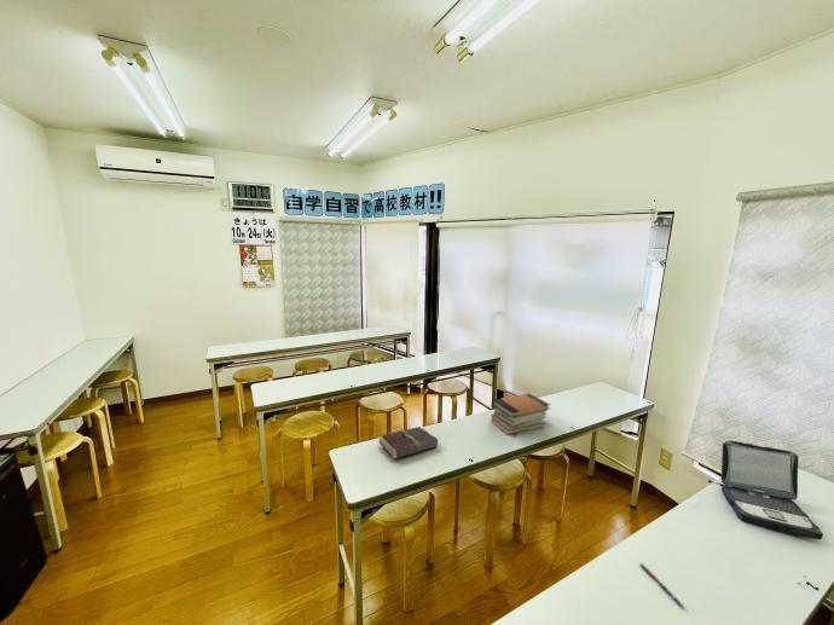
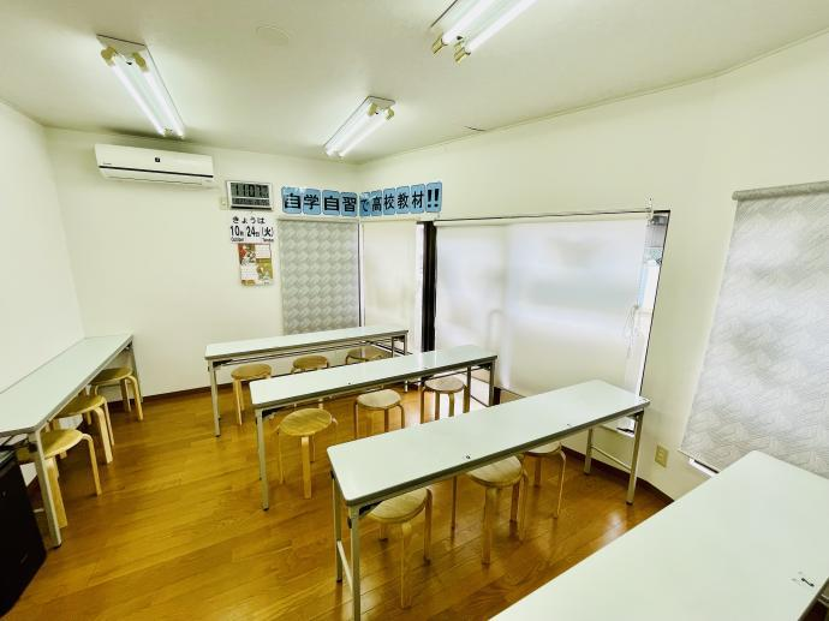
- book stack (520, 412)
- book (407, 440)
- pen (660, 583)
- laptop (765, 484)
